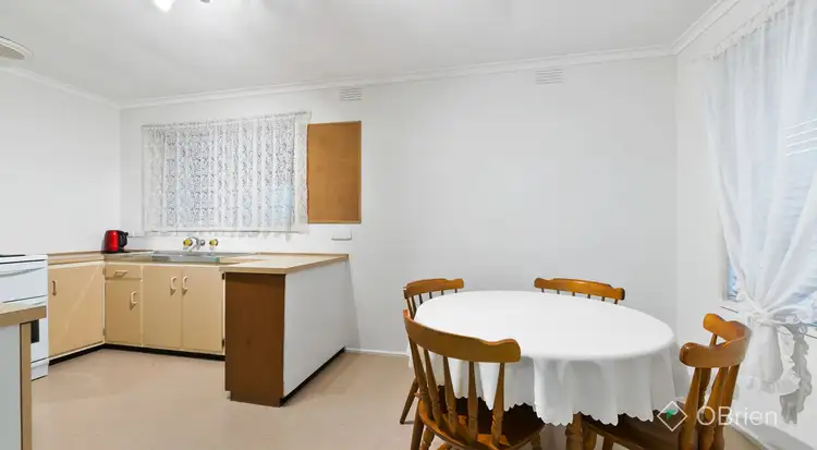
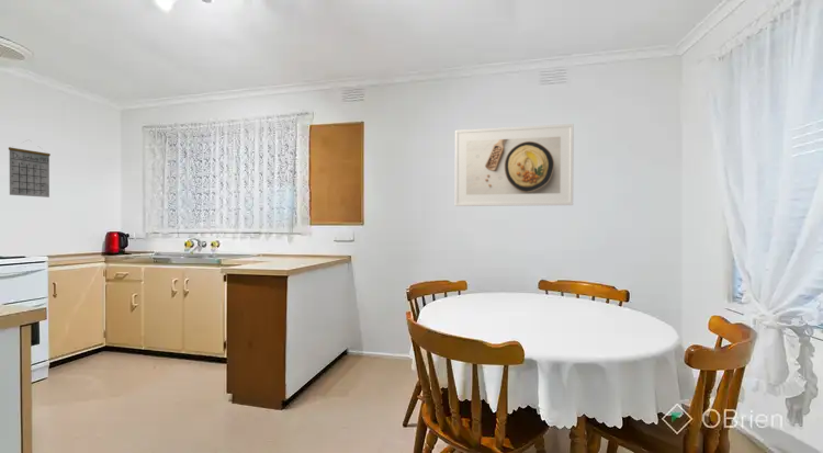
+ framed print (511, 166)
+ calendar (30, 168)
